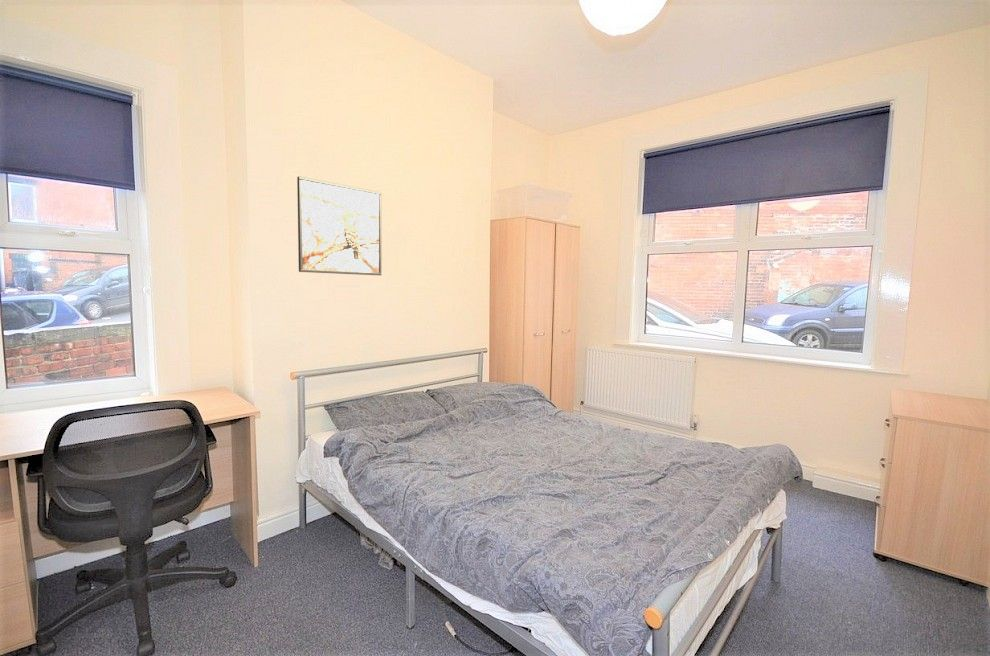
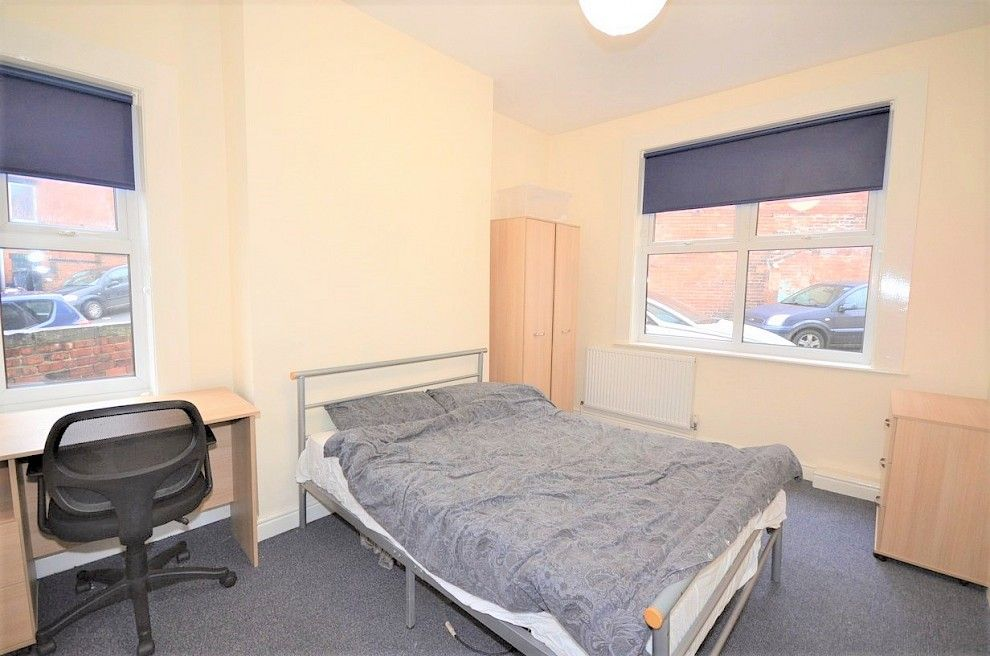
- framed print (342, 229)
